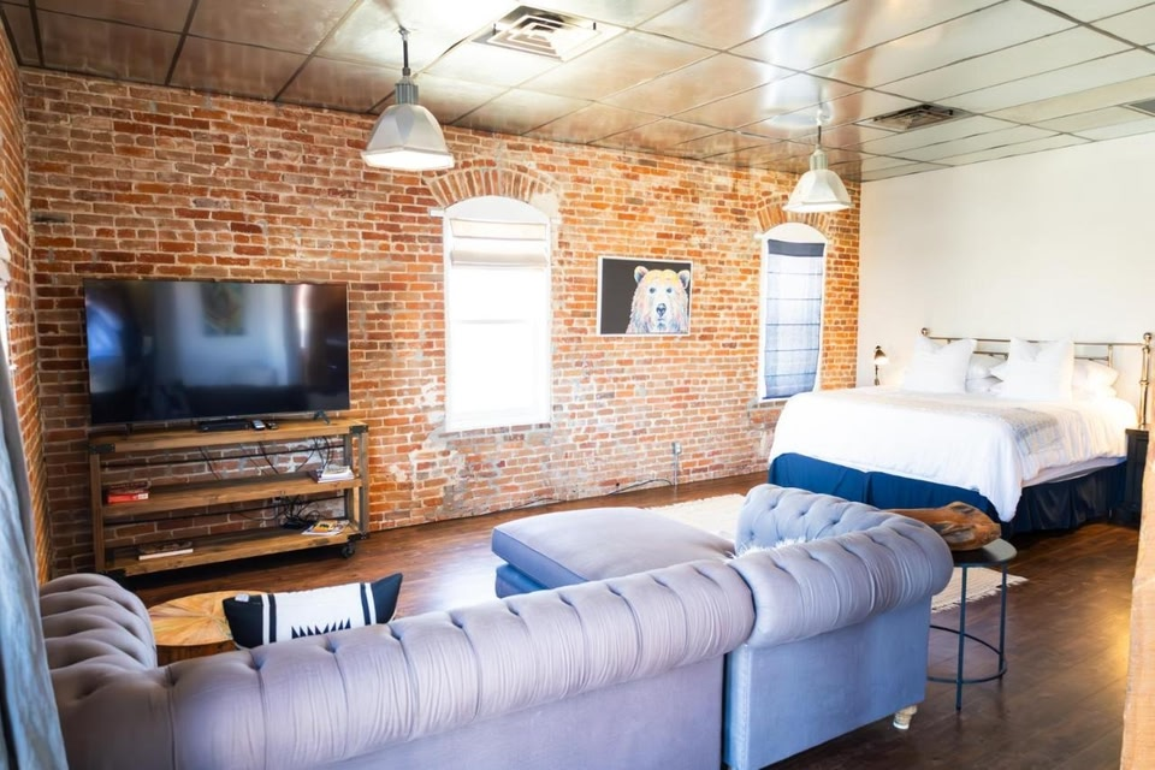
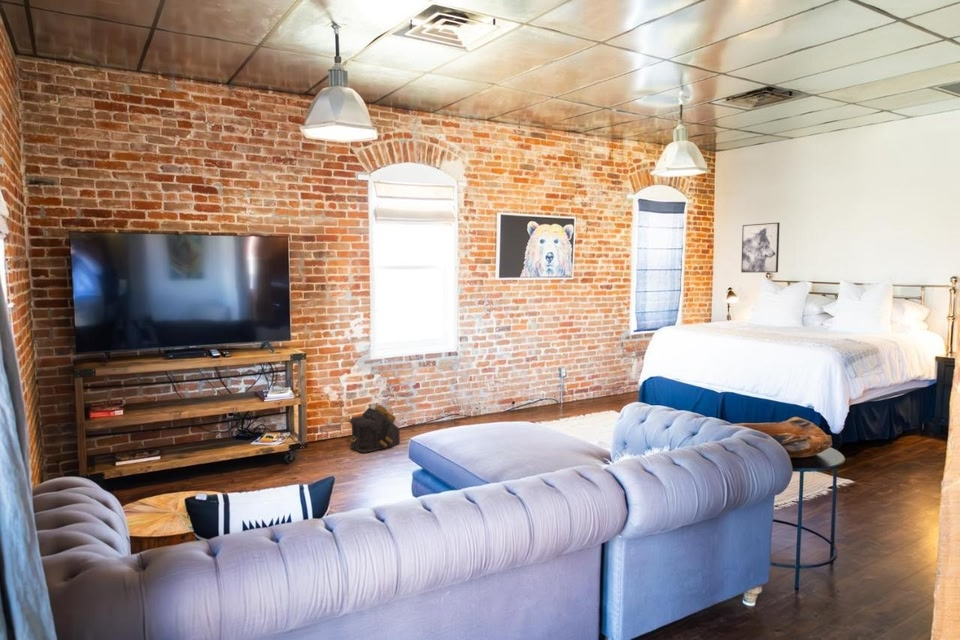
+ wall art (759, 248)
+ backpack (374, 426)
